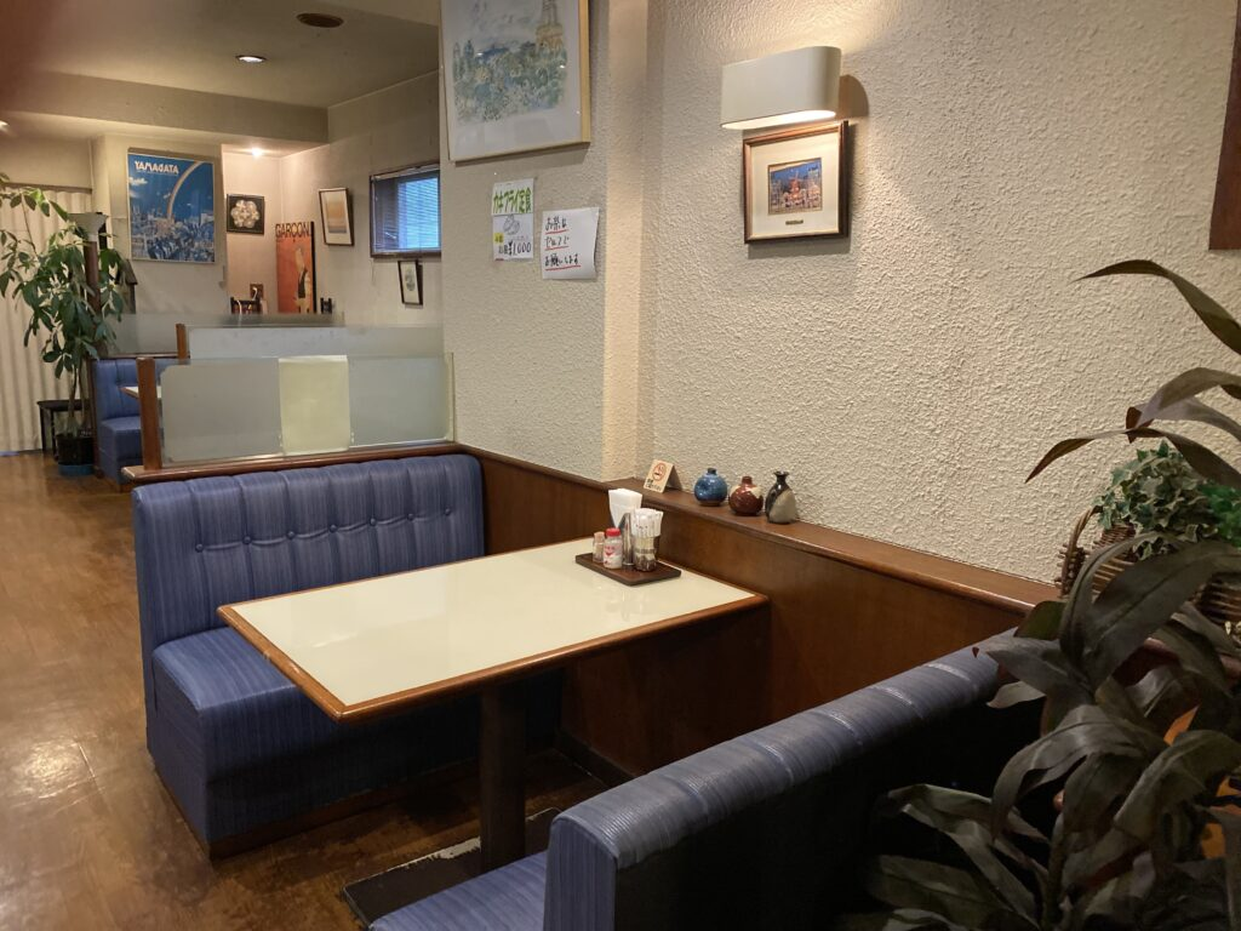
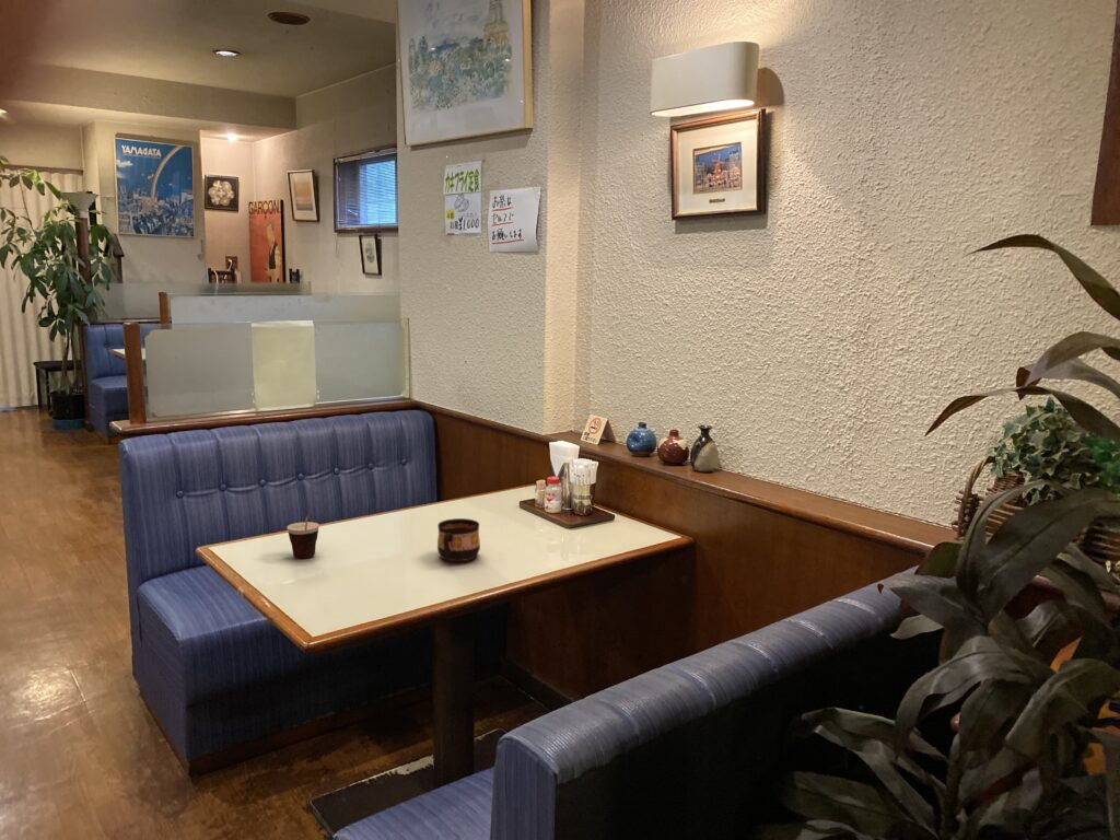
+ cup (305, 534)
+ cup (456, 540)
